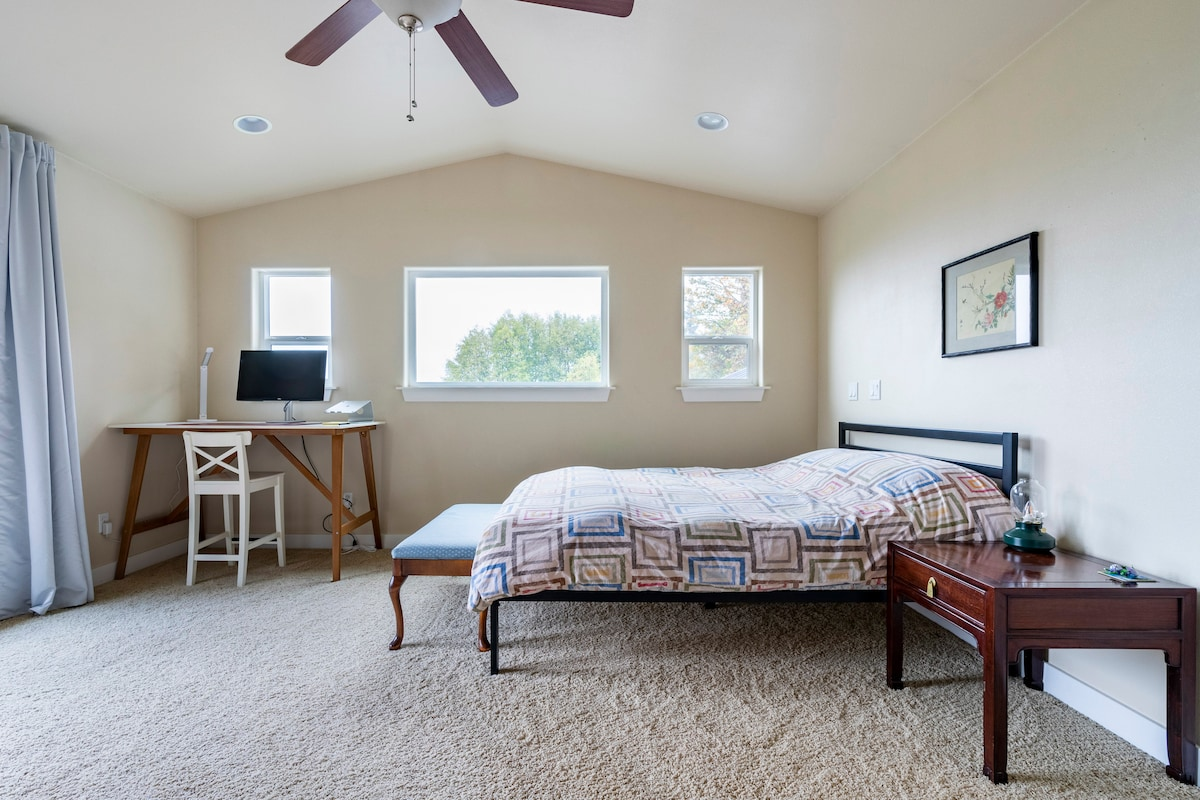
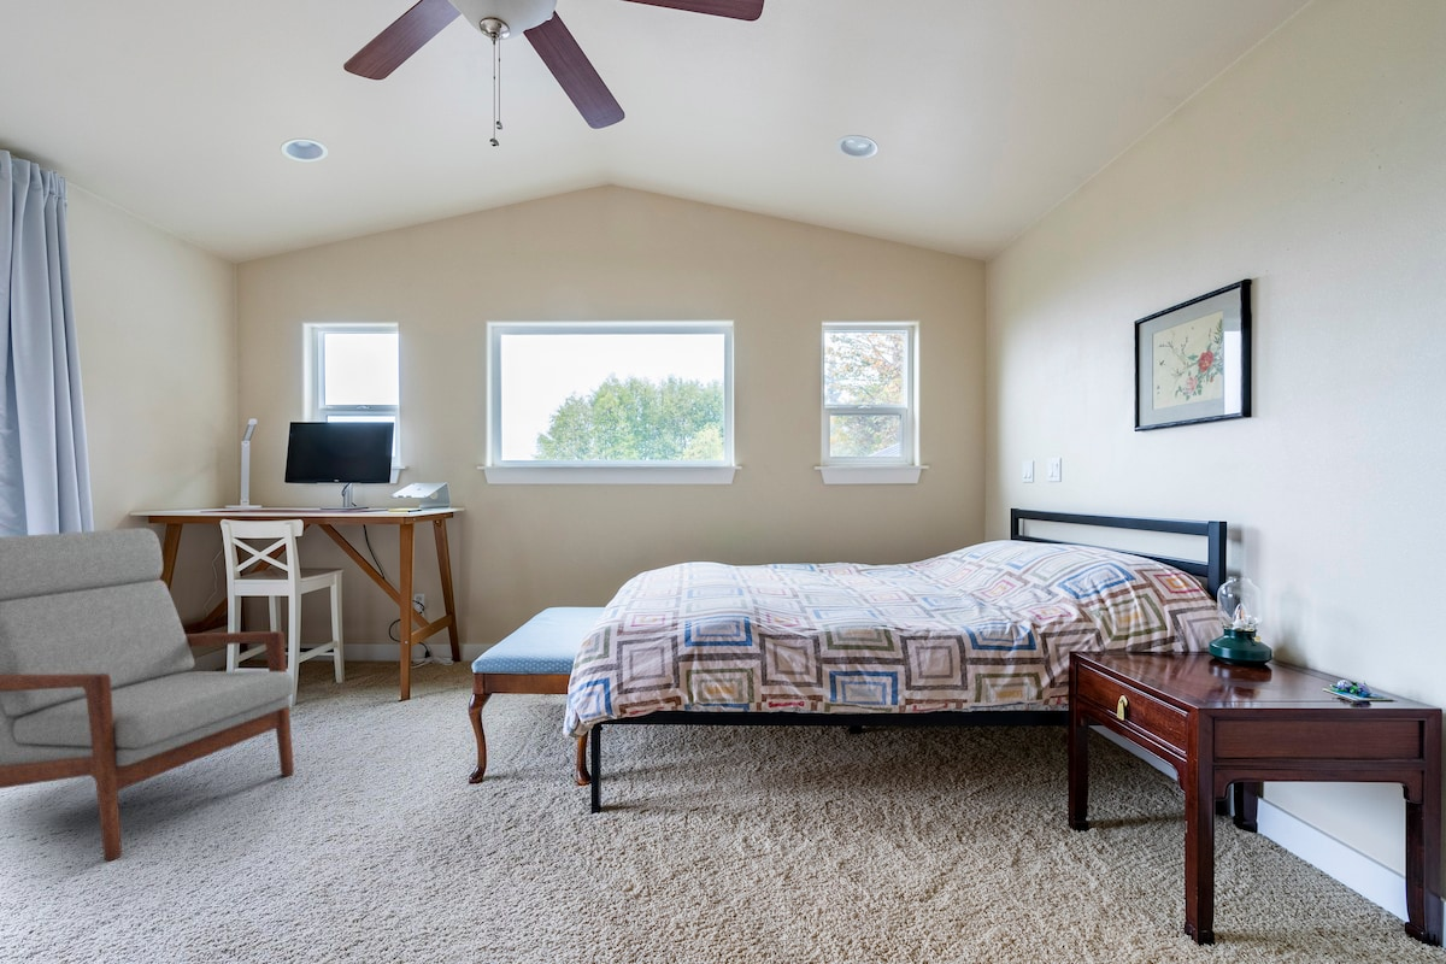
+ armchair (134, 665)
